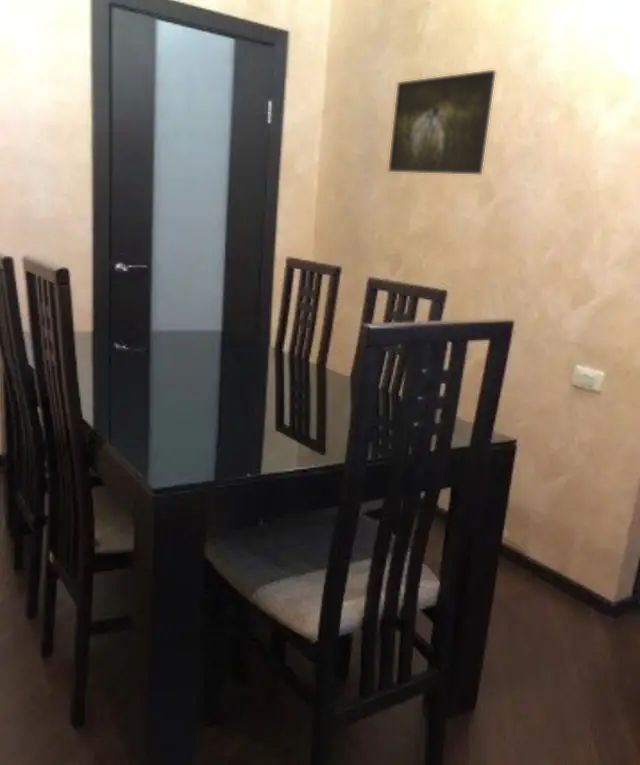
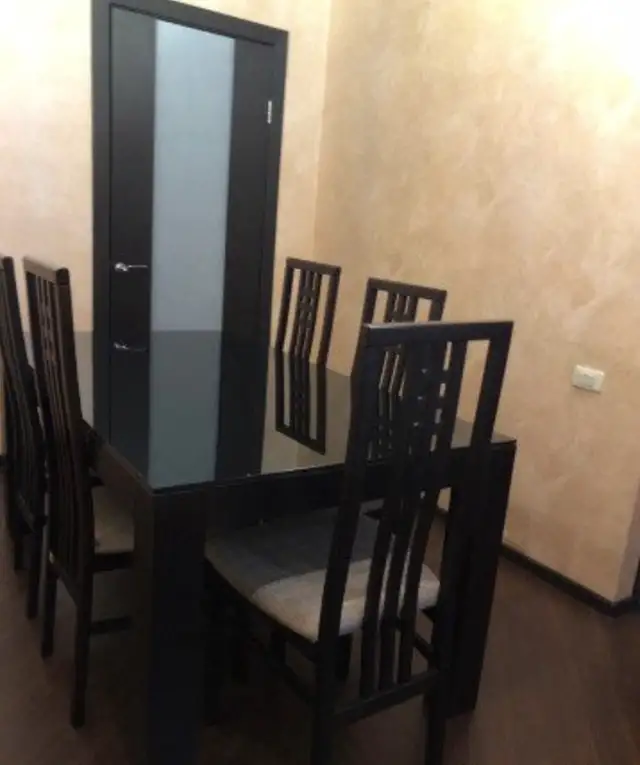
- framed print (437, 125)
